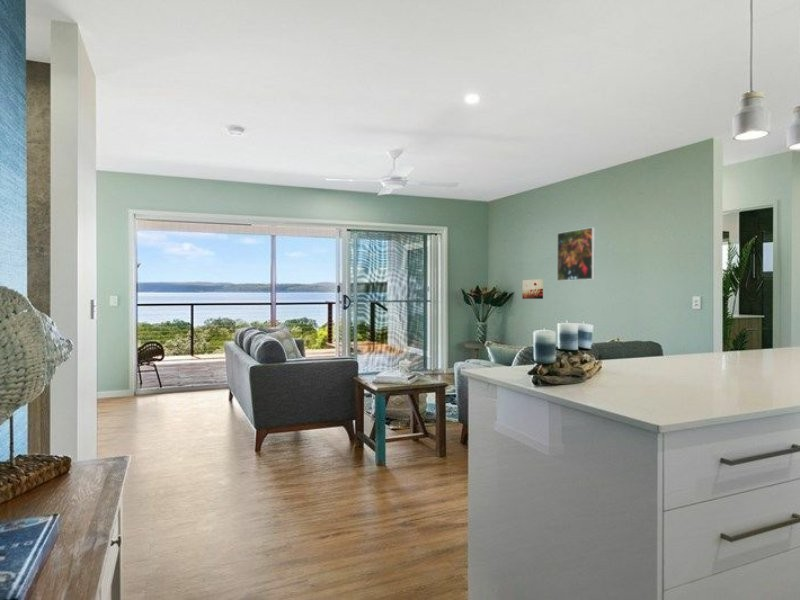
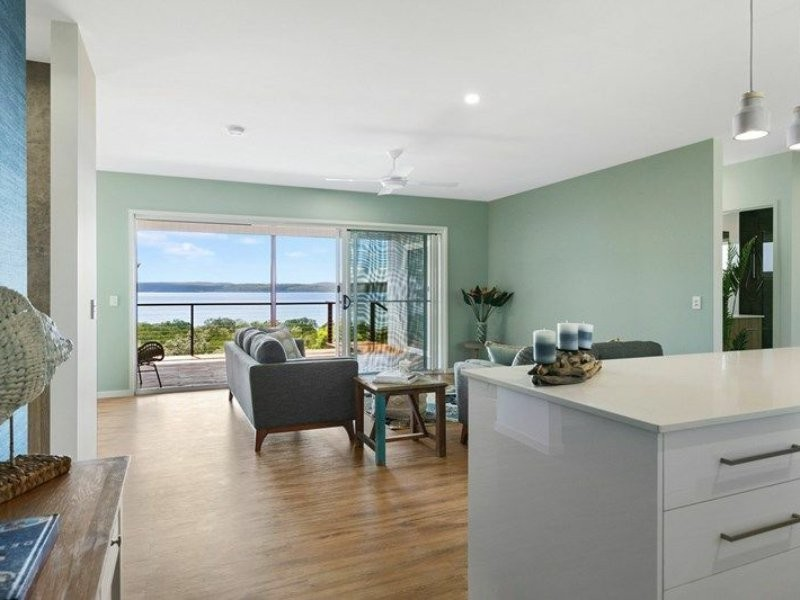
- wall art (532, 289)
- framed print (575, 255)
